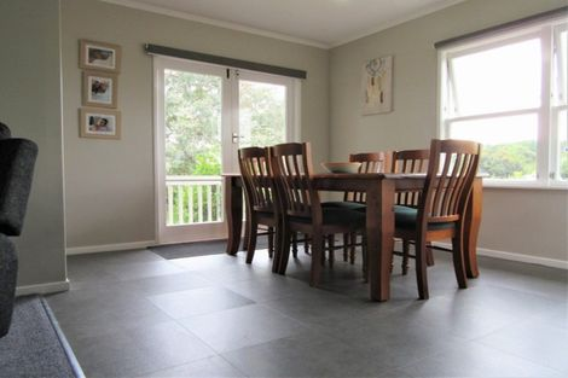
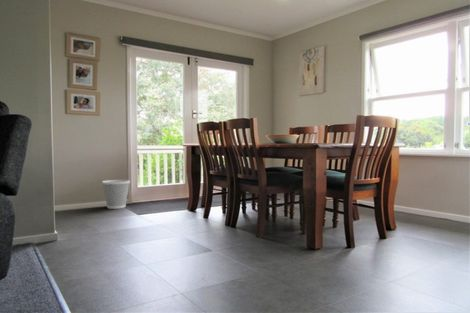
+ wastebasket (116, 194)
